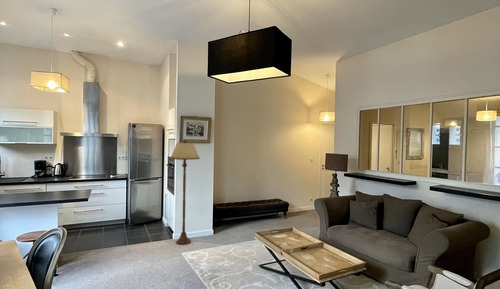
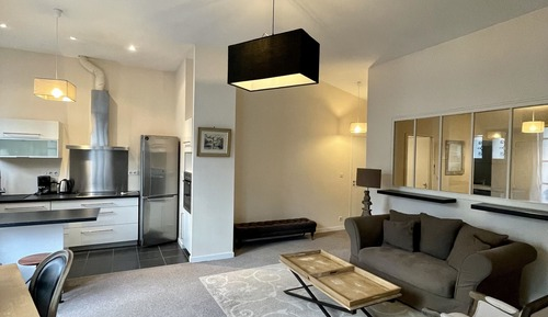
- floor lamp (184, 191)
